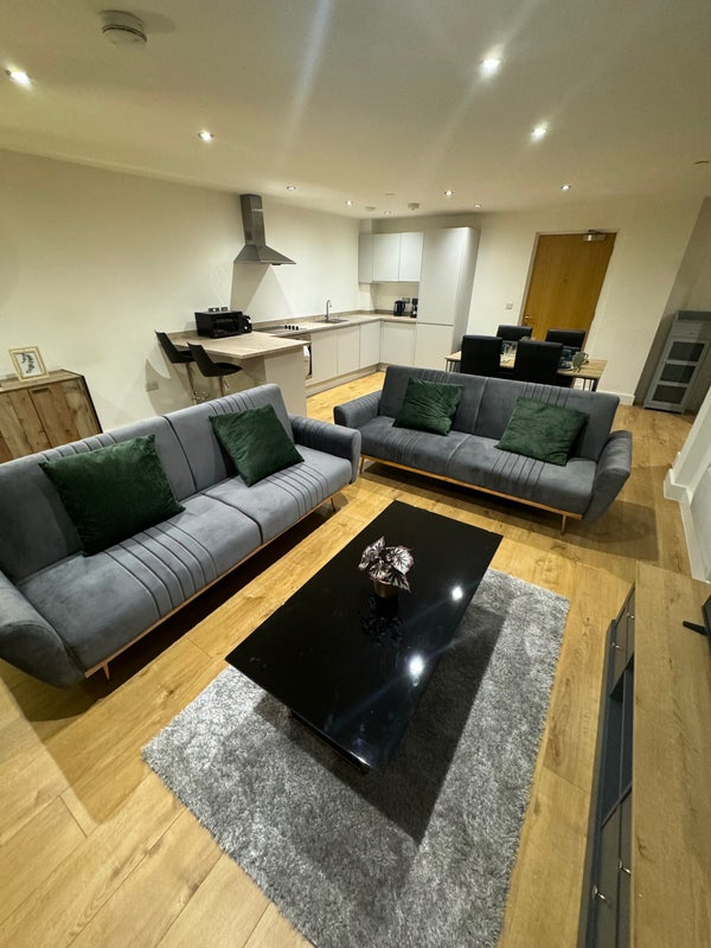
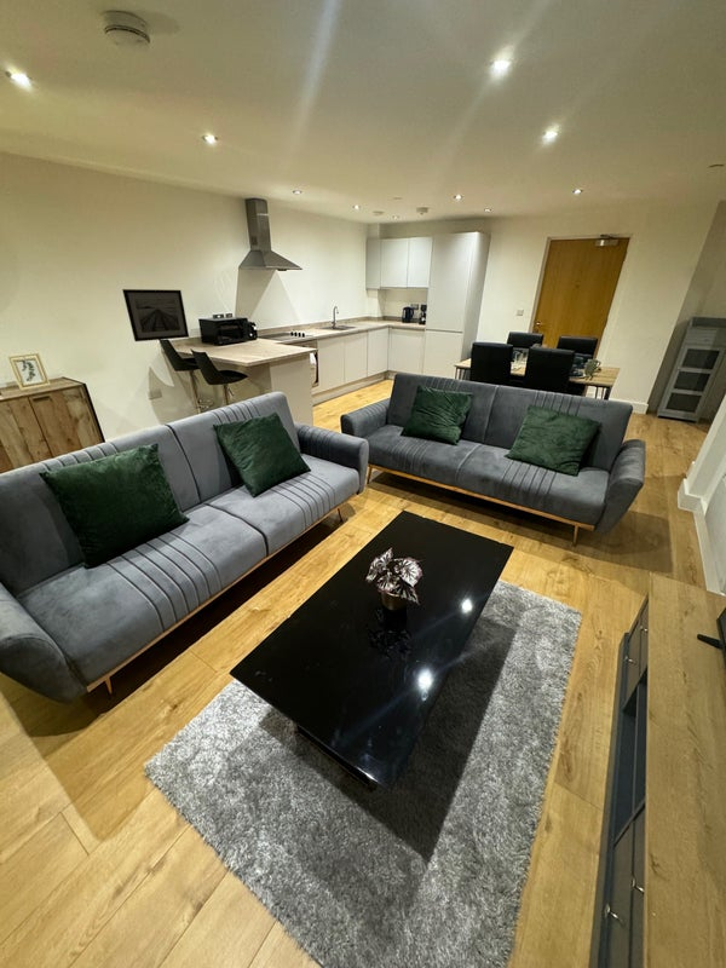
+ wall art (157, 315)
